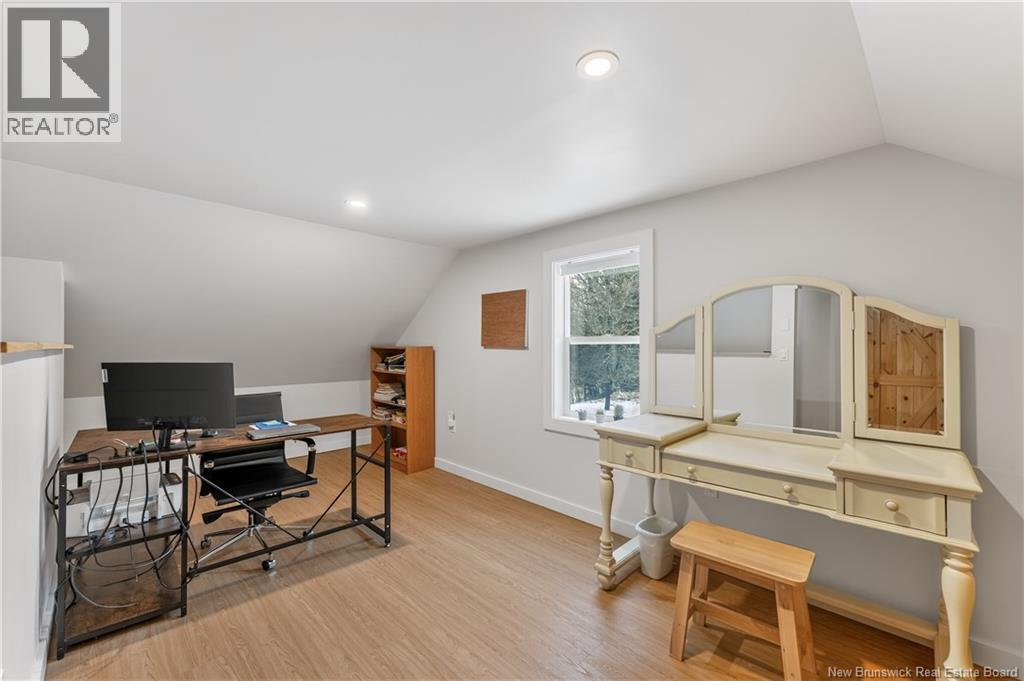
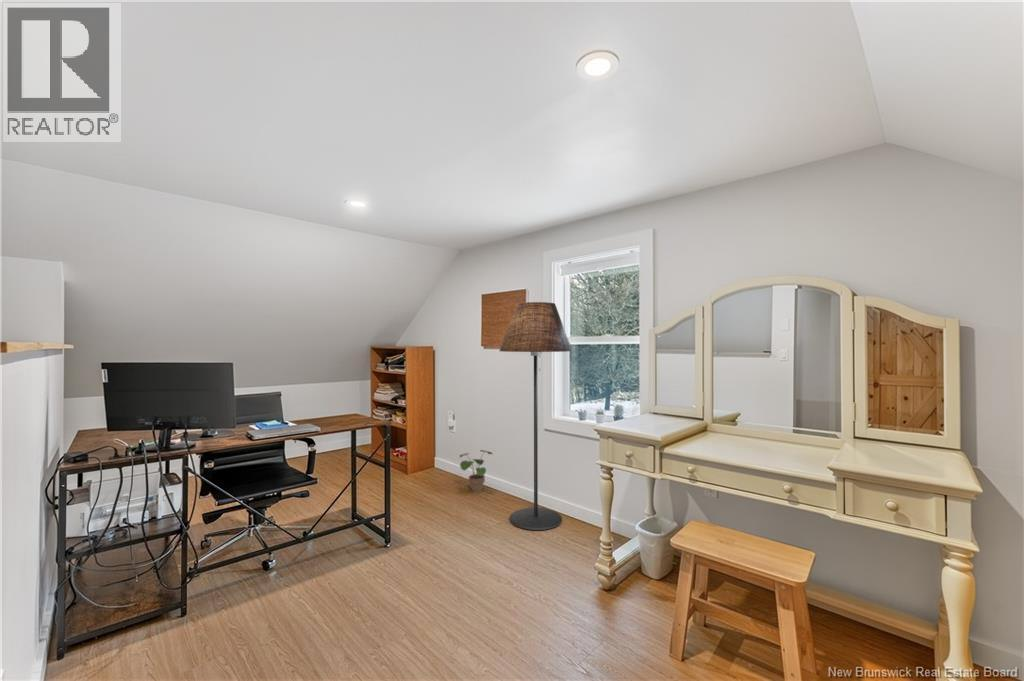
+ potted plant (476, 471)
+ floor lamp (535, 411)
